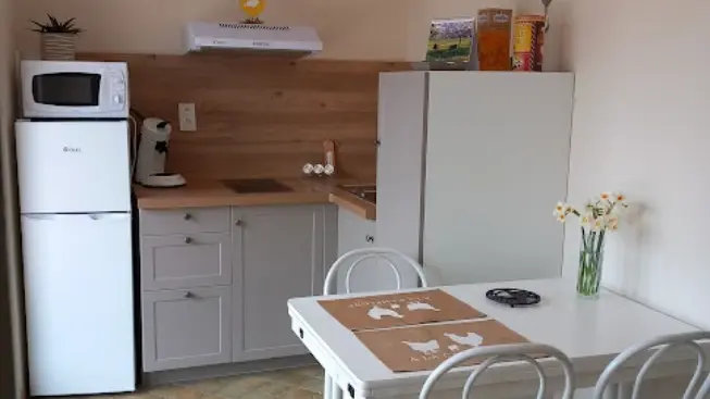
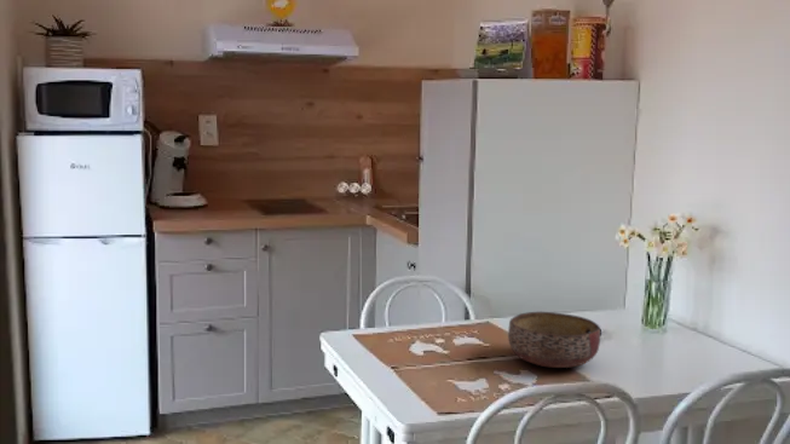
+ bowl (553, 341)
